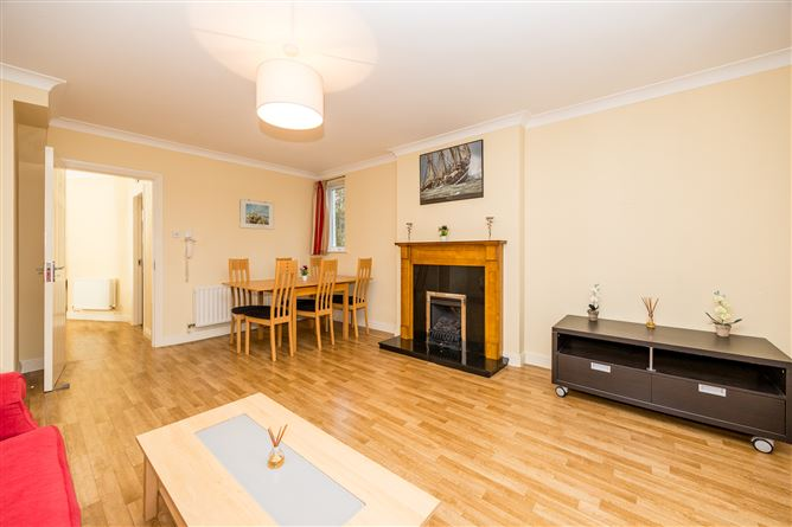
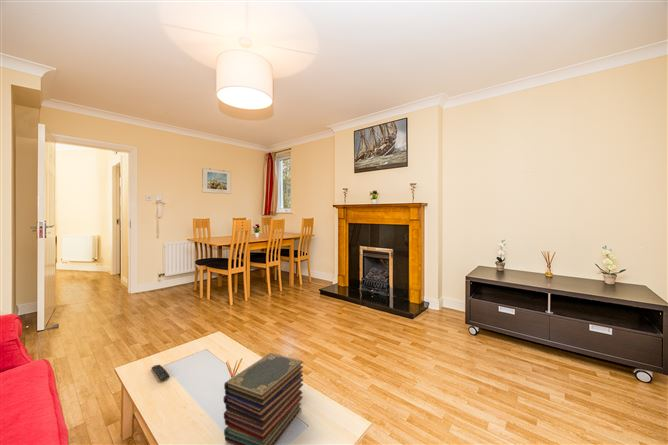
+ book stack (266, 398)
+ remote control (159, 371)
